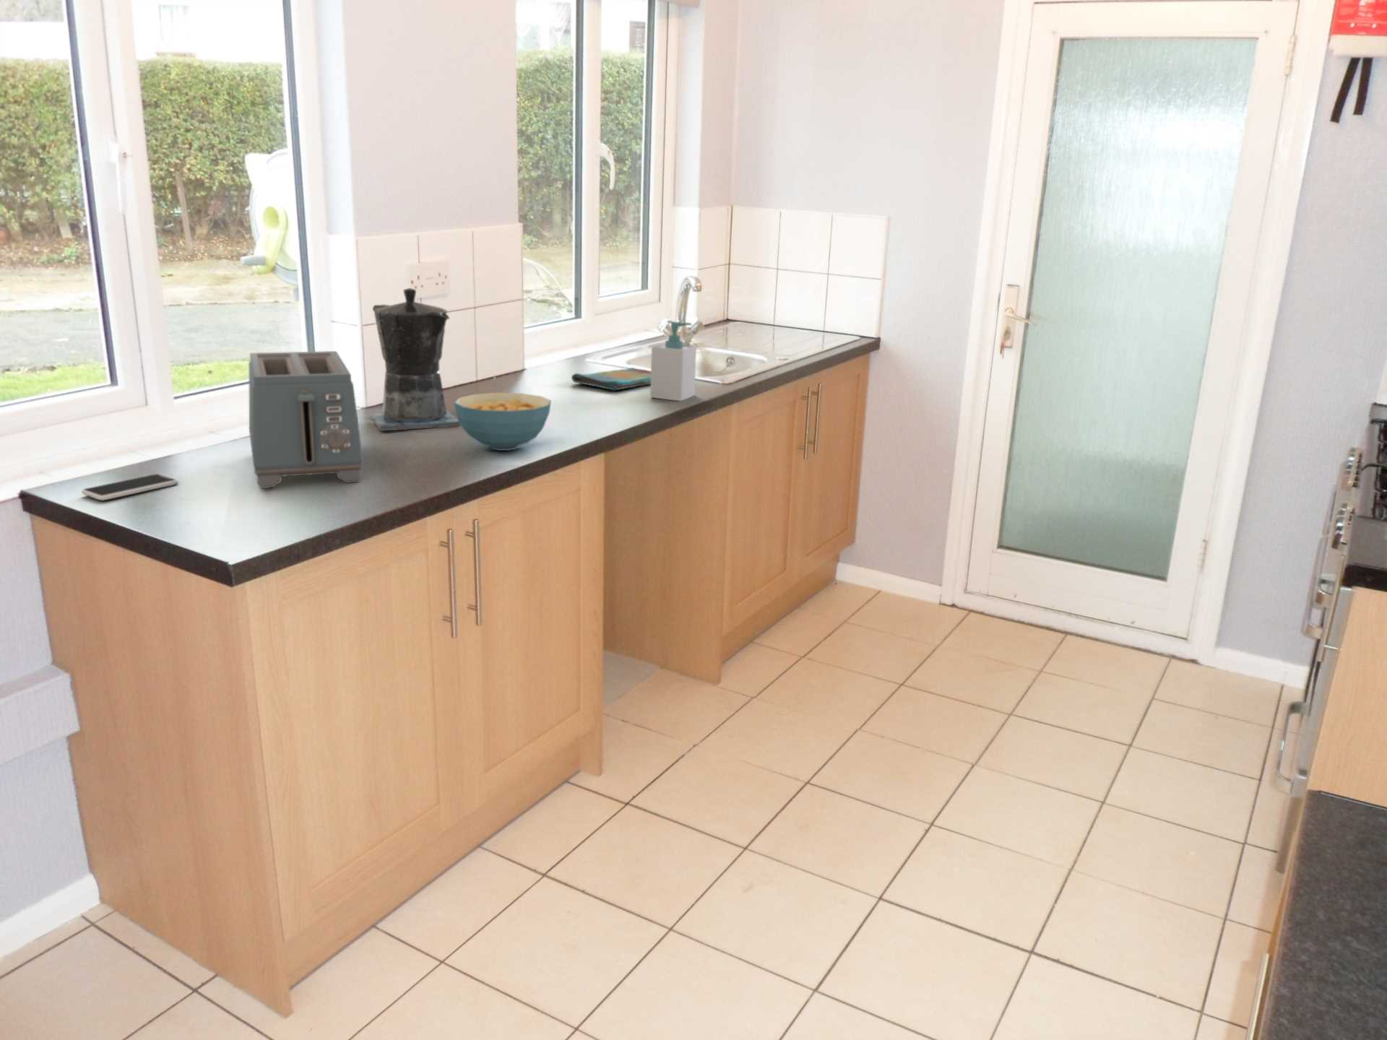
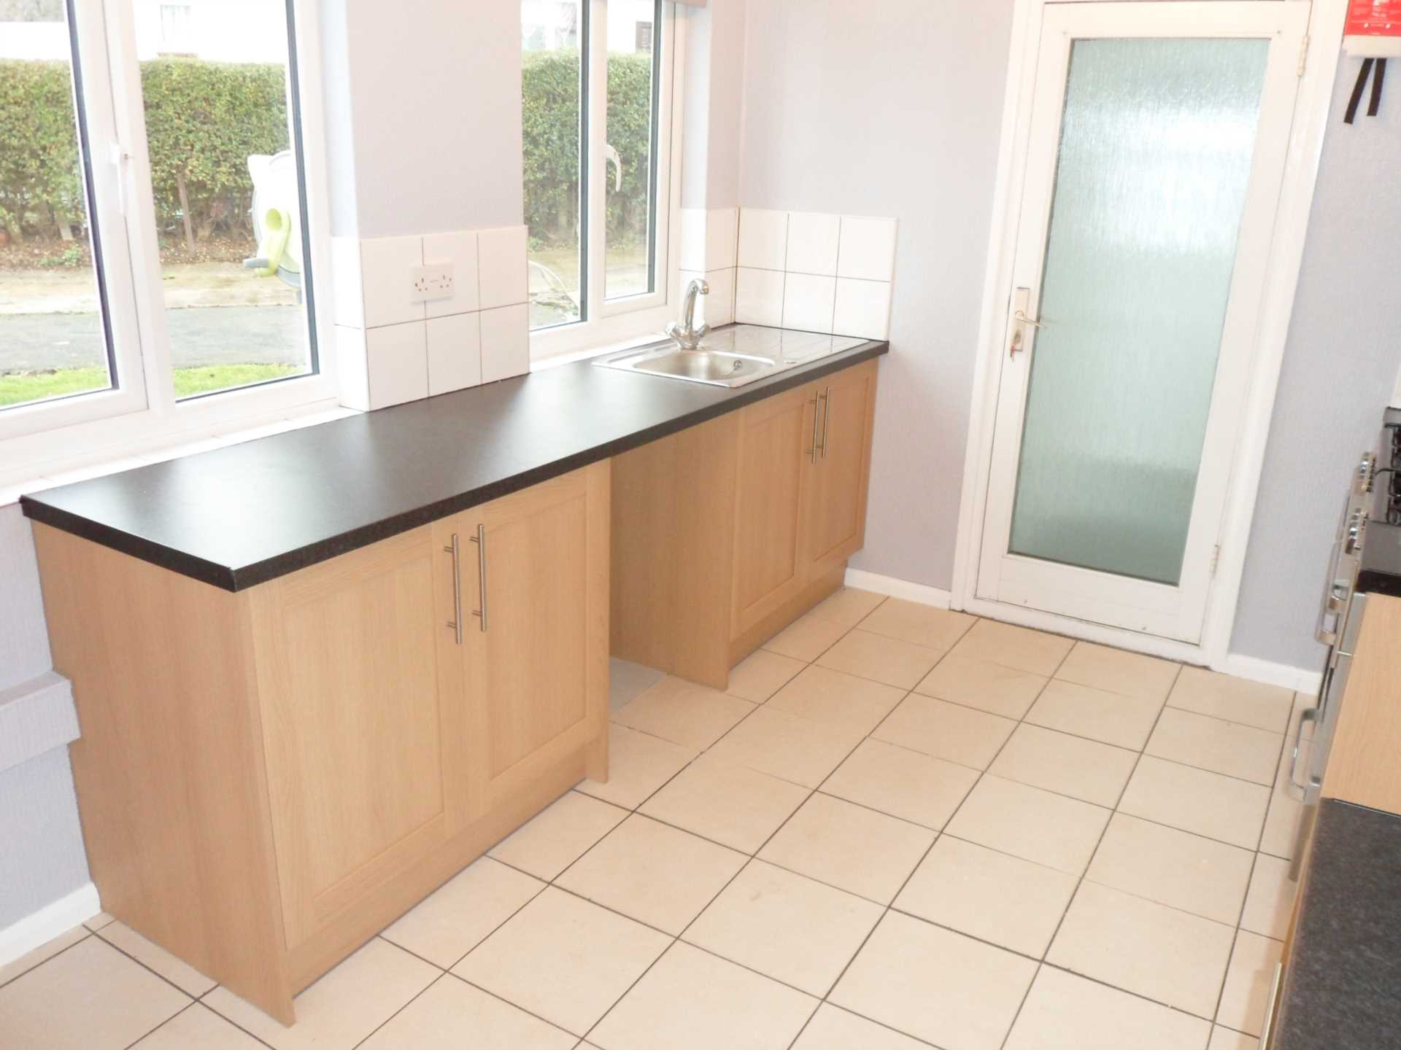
- cereal bowl (503, 424)
- coffee maker (411, 355)
- soap bottle (674, 359)
- dish towel (623, 377)
- toaster (301, 417)
- smartphone (130, 486)
